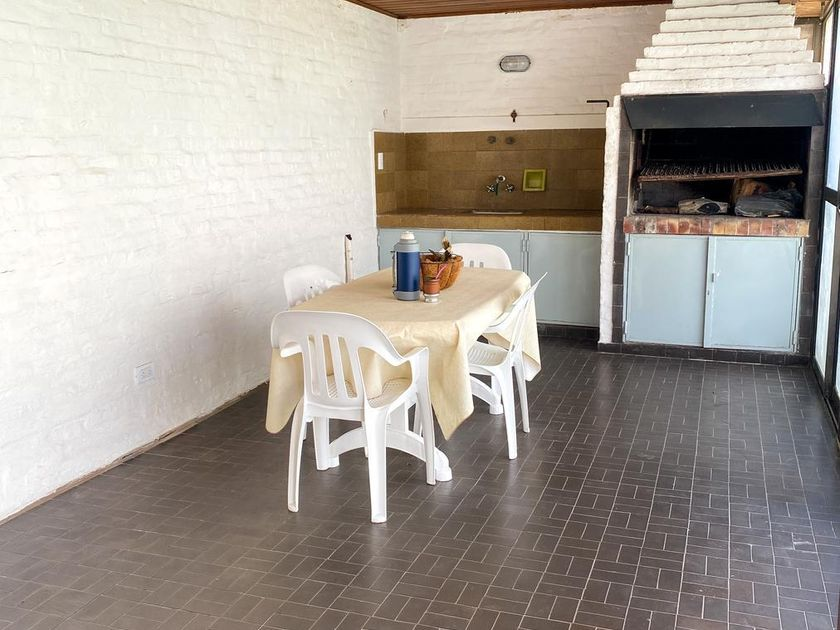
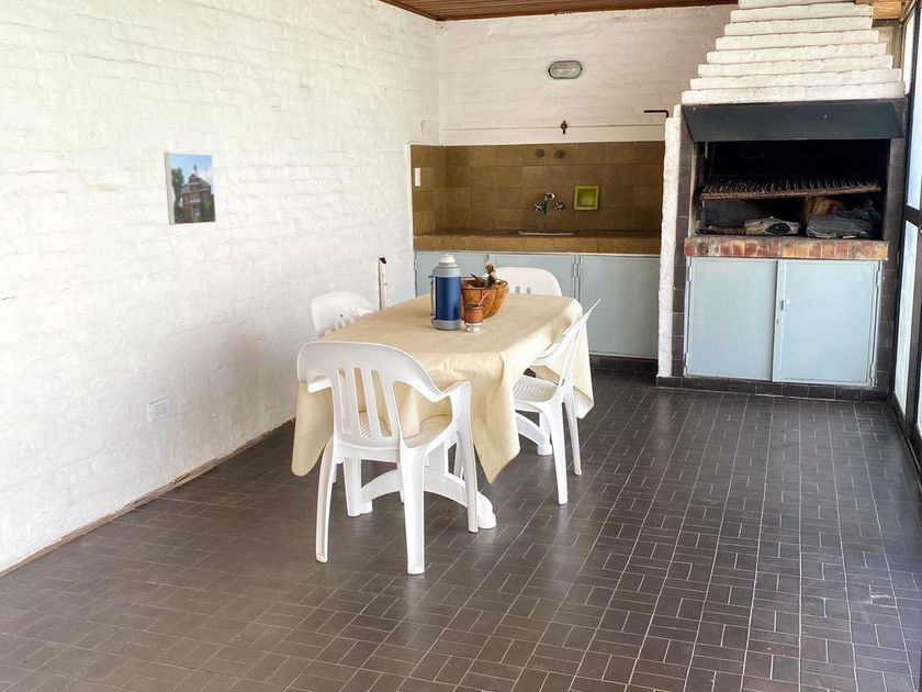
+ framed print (191, 189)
